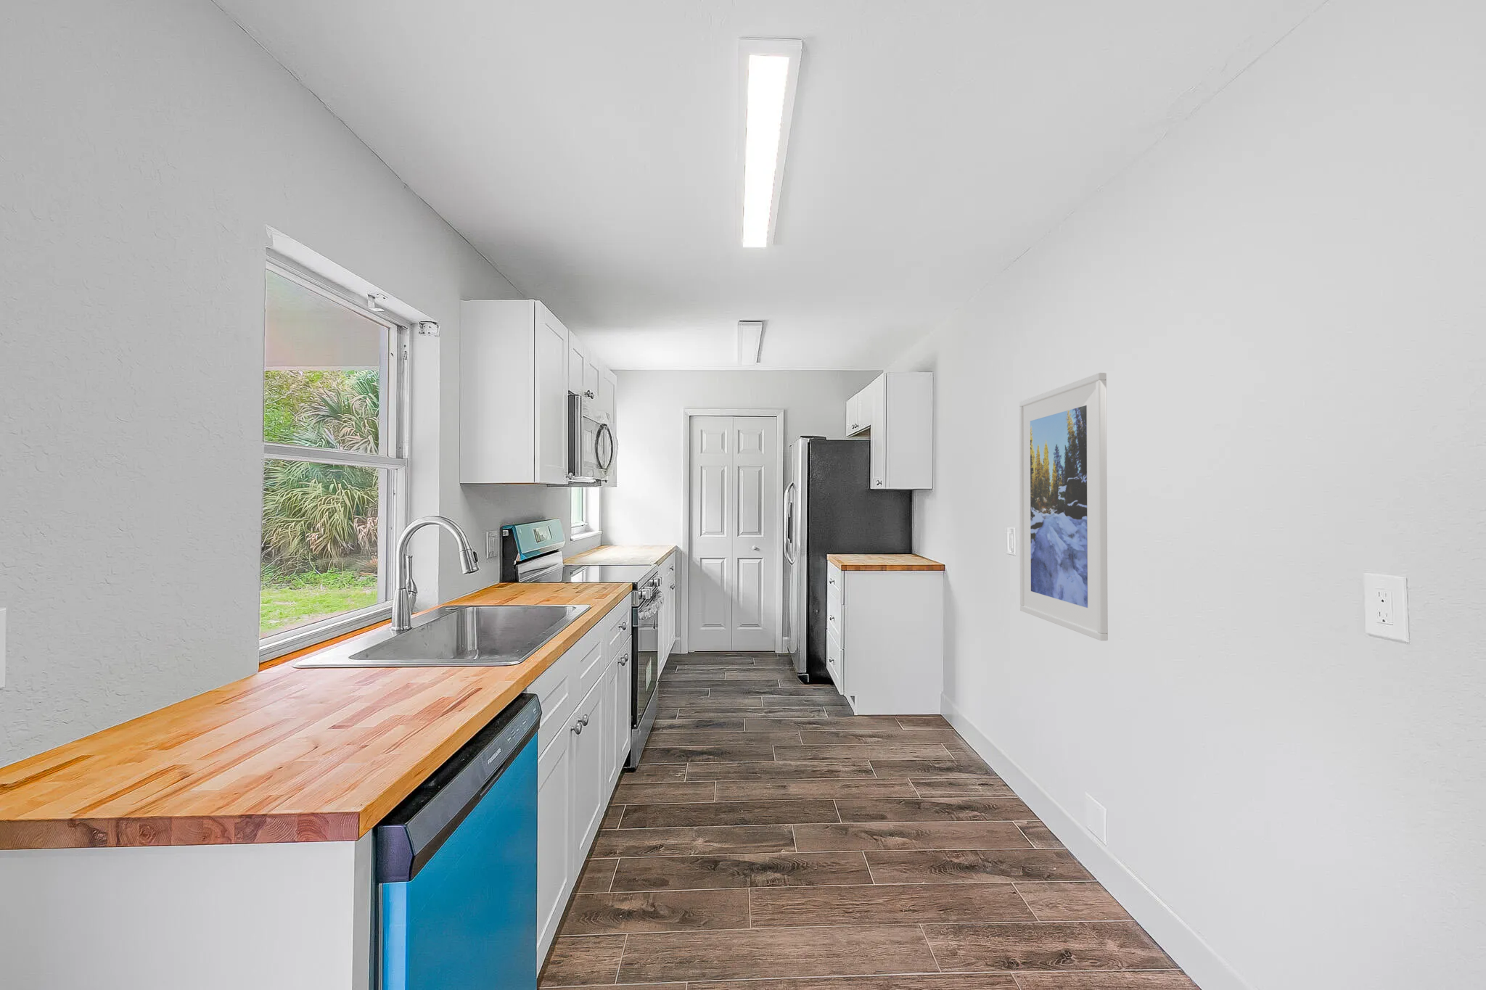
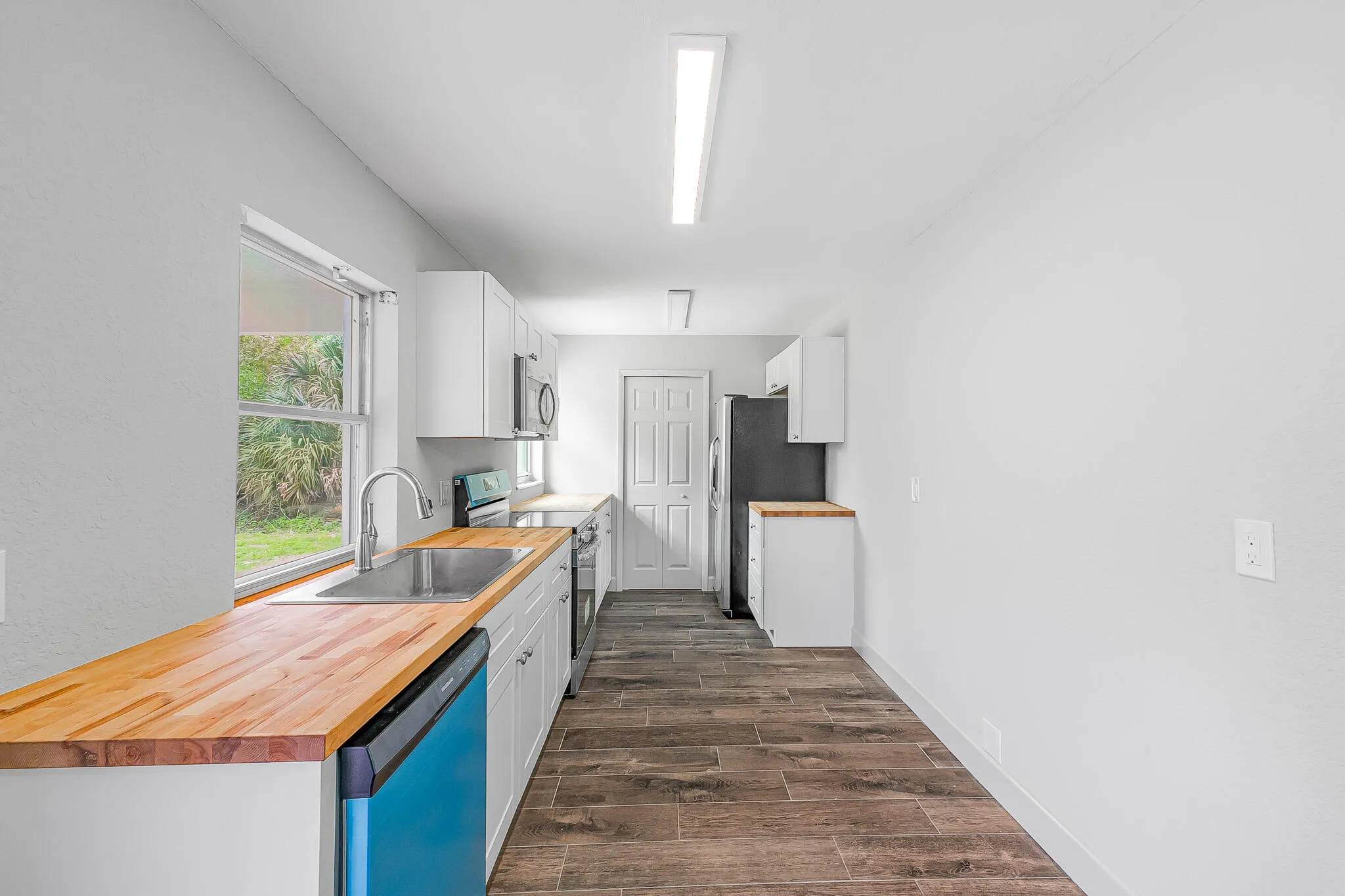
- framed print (1057, 506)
